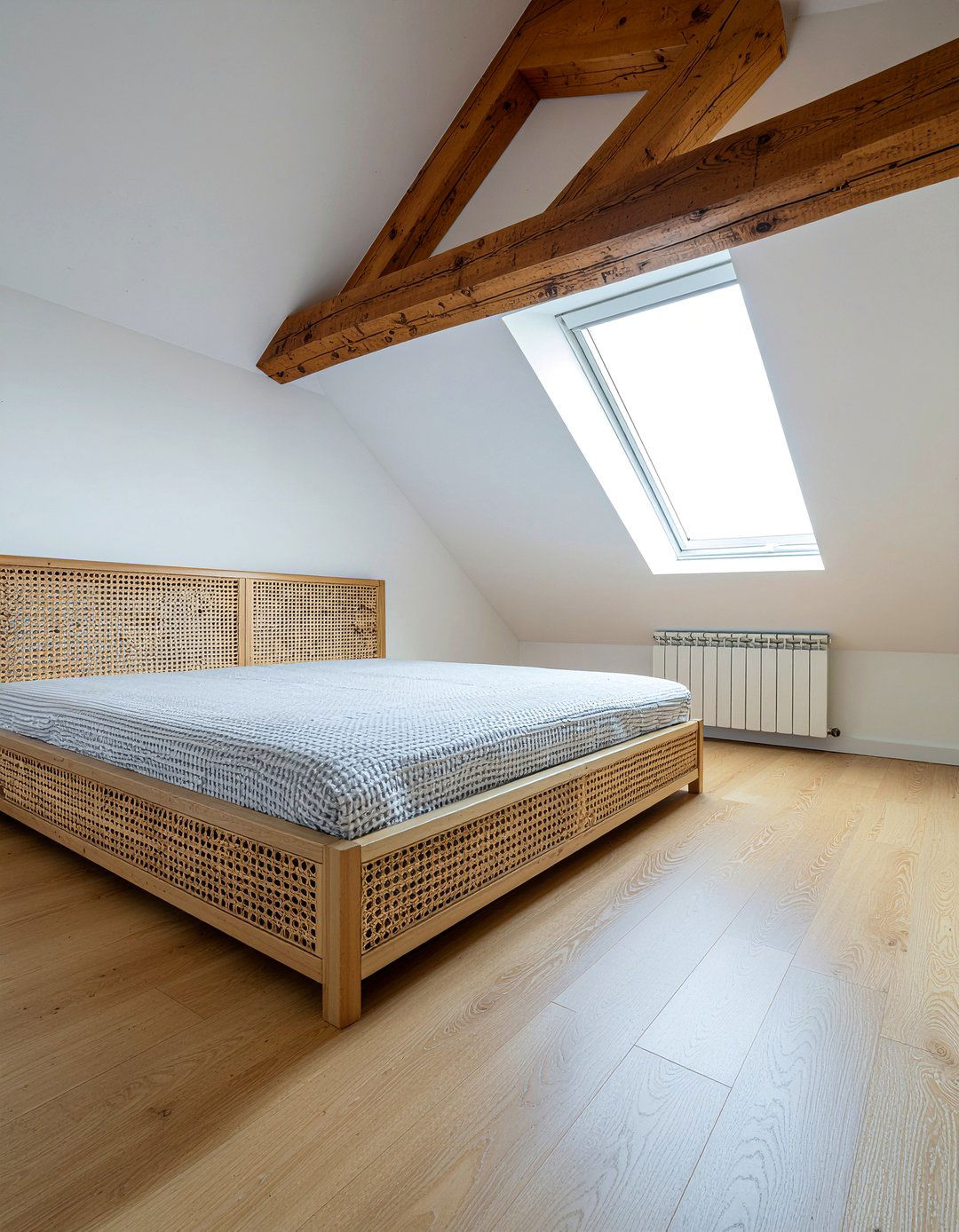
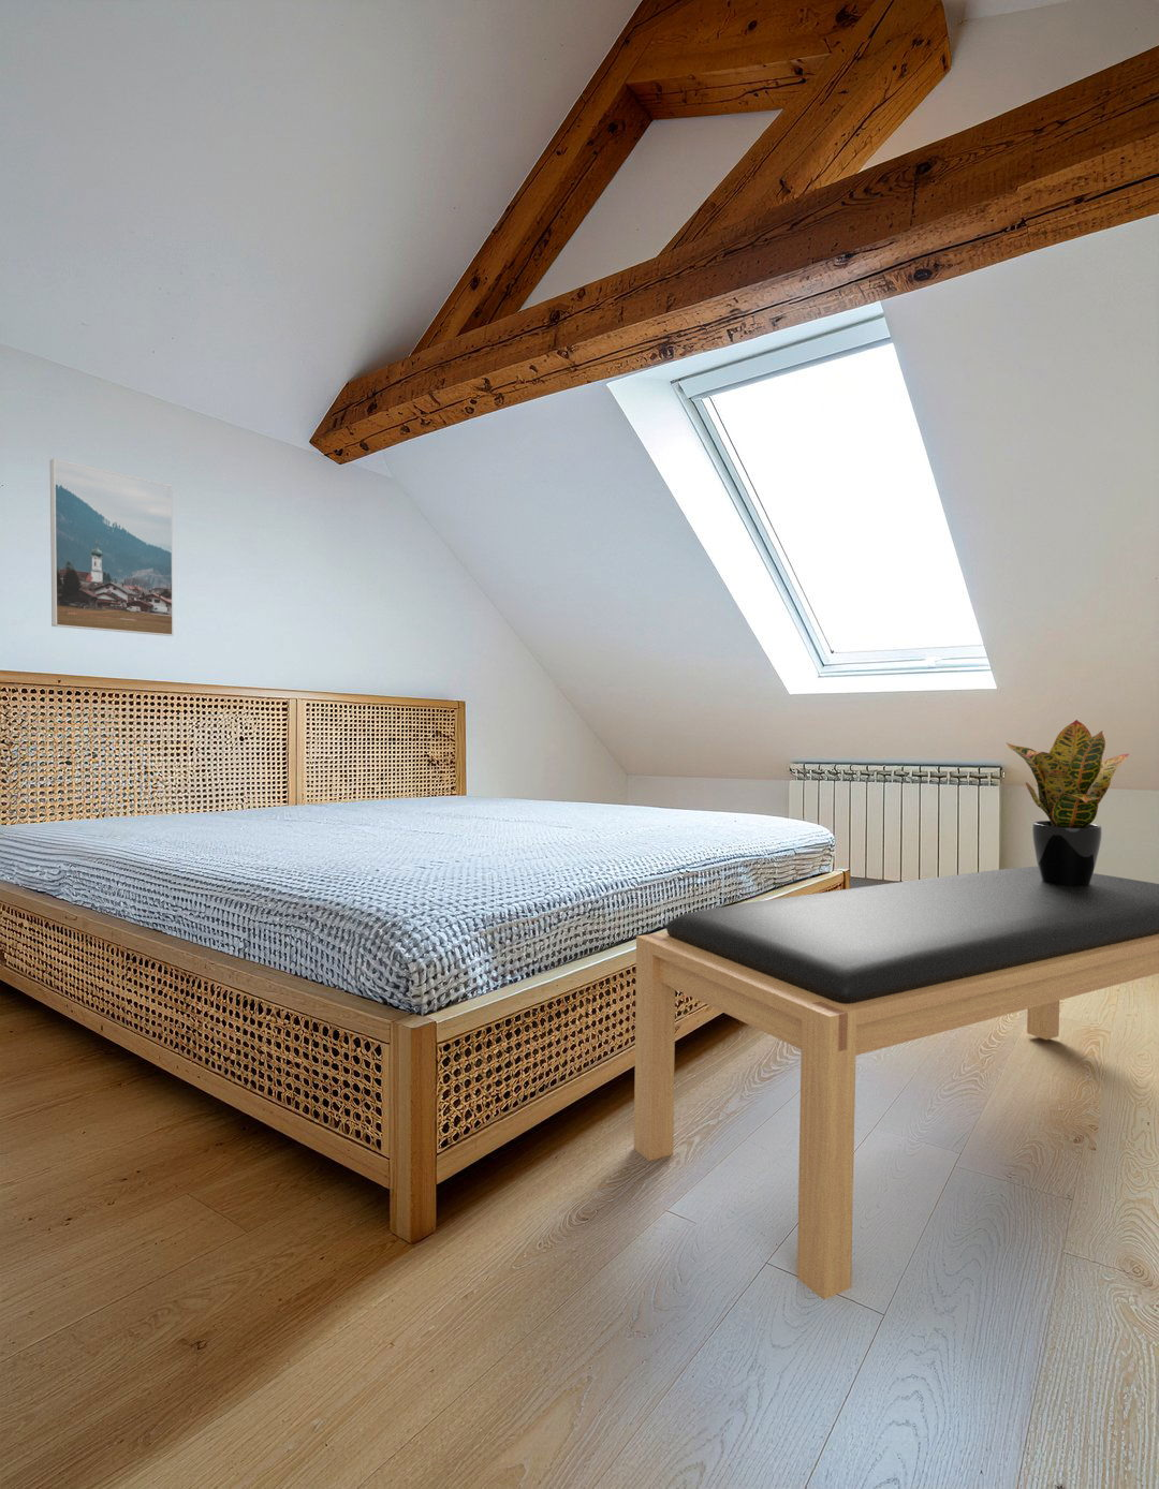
+ bench (968, 1012)
+ potted plant (1064, 796)
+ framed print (115, 552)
